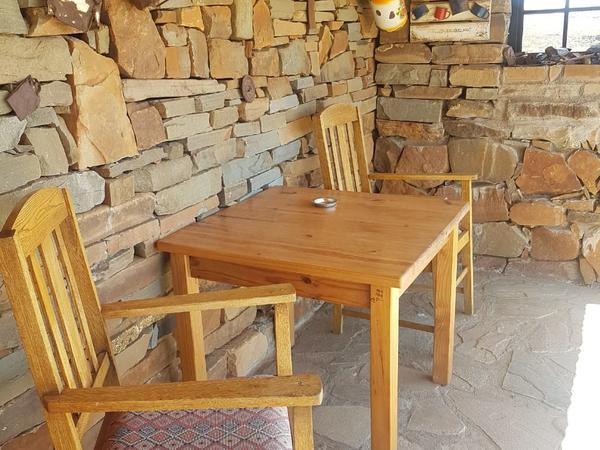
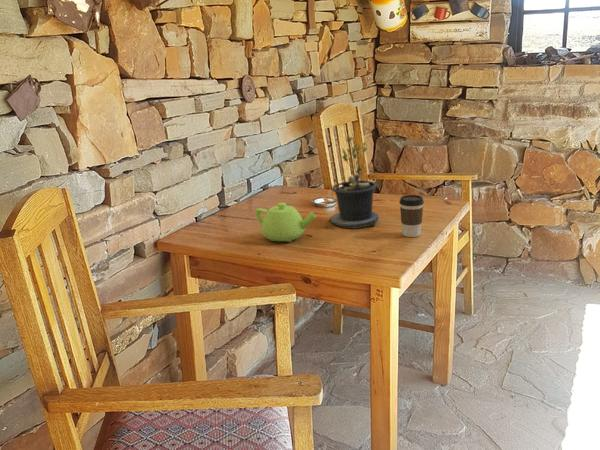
+ coffee cup (411, 216)
+ potted plant (351, 178)
+ teapot (285, 220)
